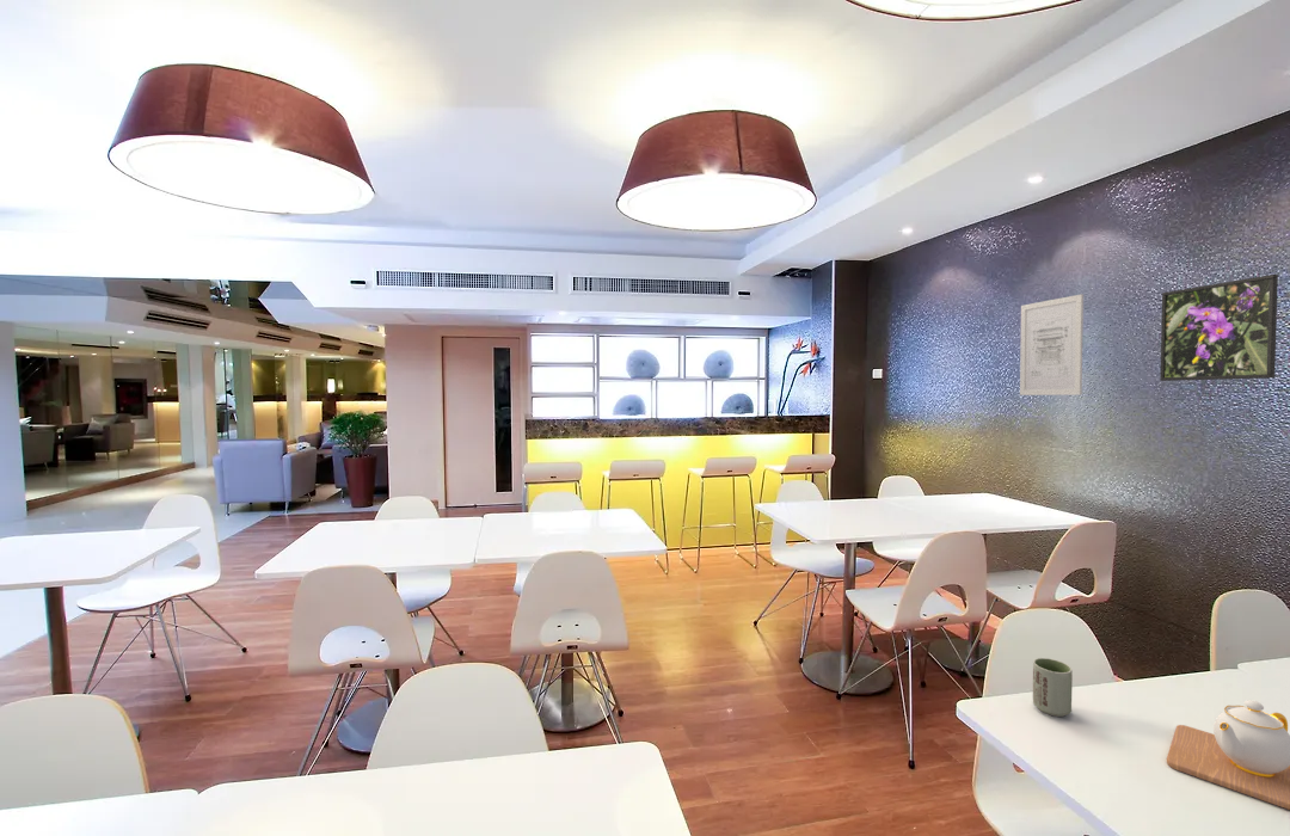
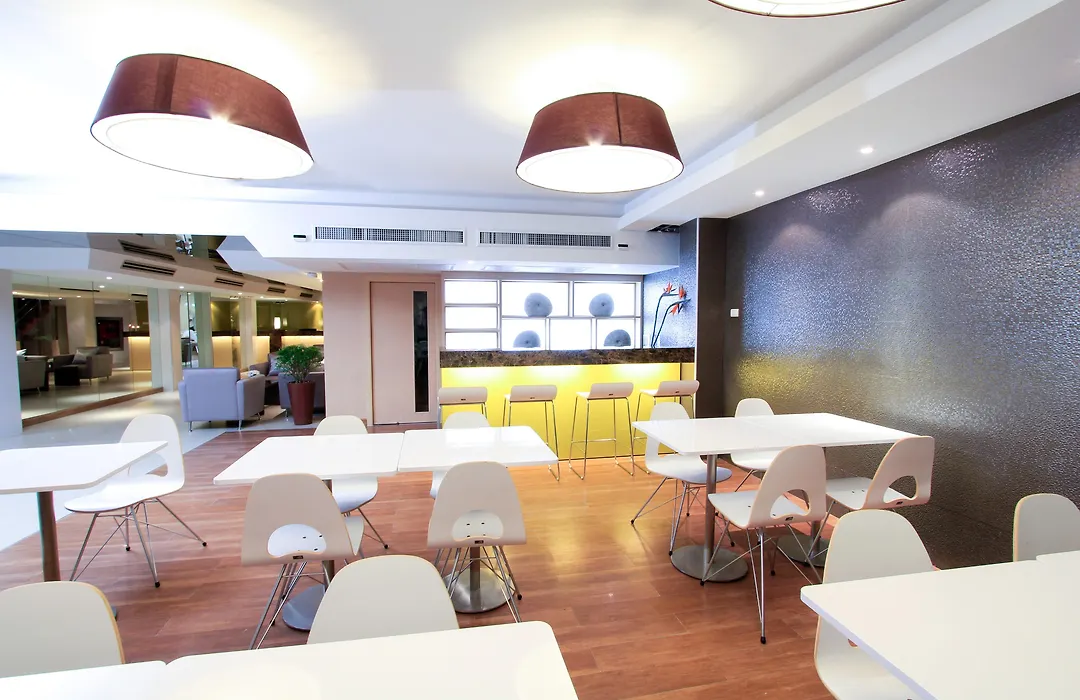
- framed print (1214, 332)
- cup (1051, 687)
- wall art (1049, 348)
- teapot (1239, 732)
